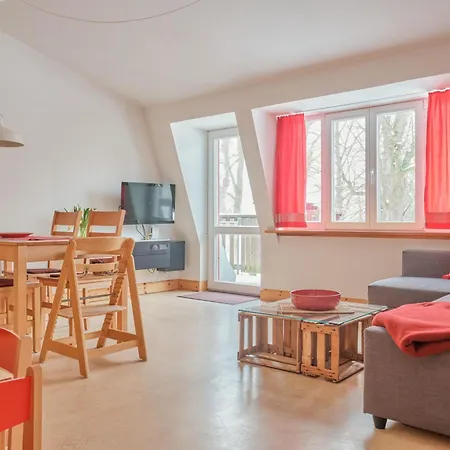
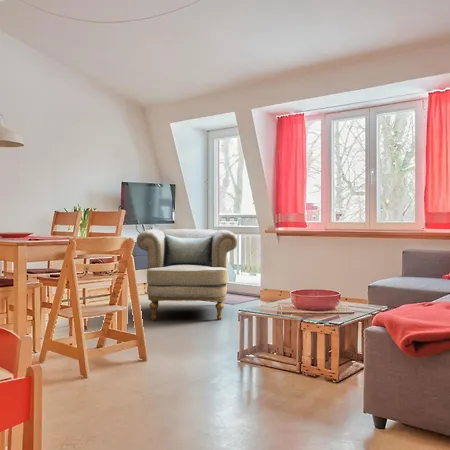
+ armchair (187, 271)
